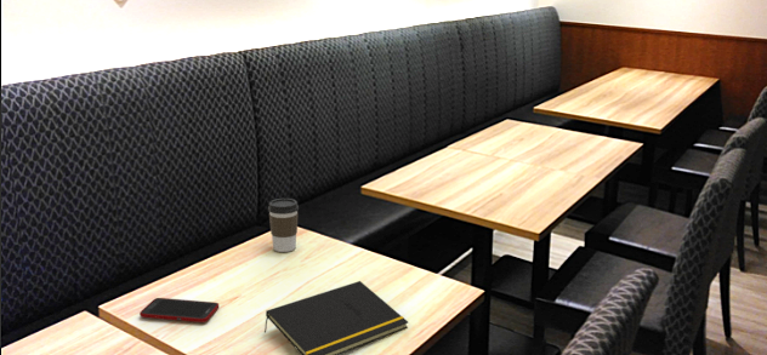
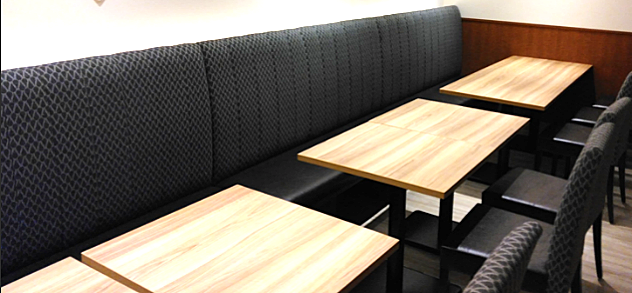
- notepad (337, 319)
- coffee cup (283, 225)
- cell phone (180, 309)
